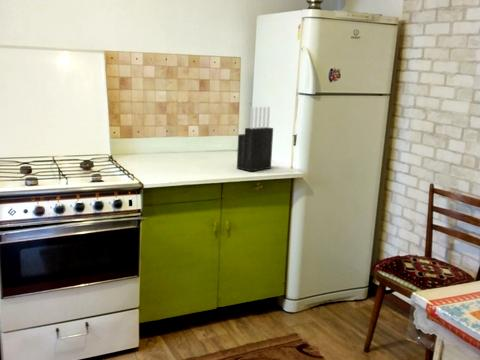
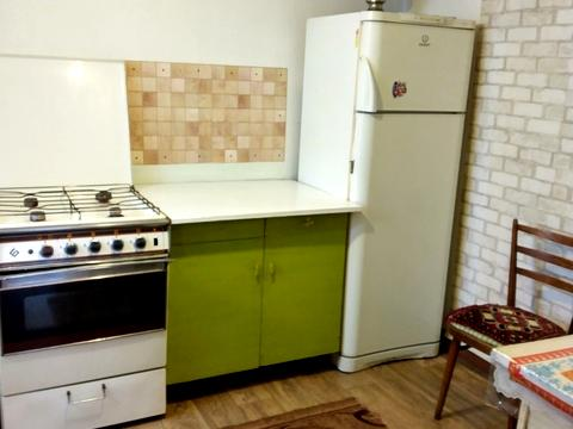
- knife block (254, 137)
